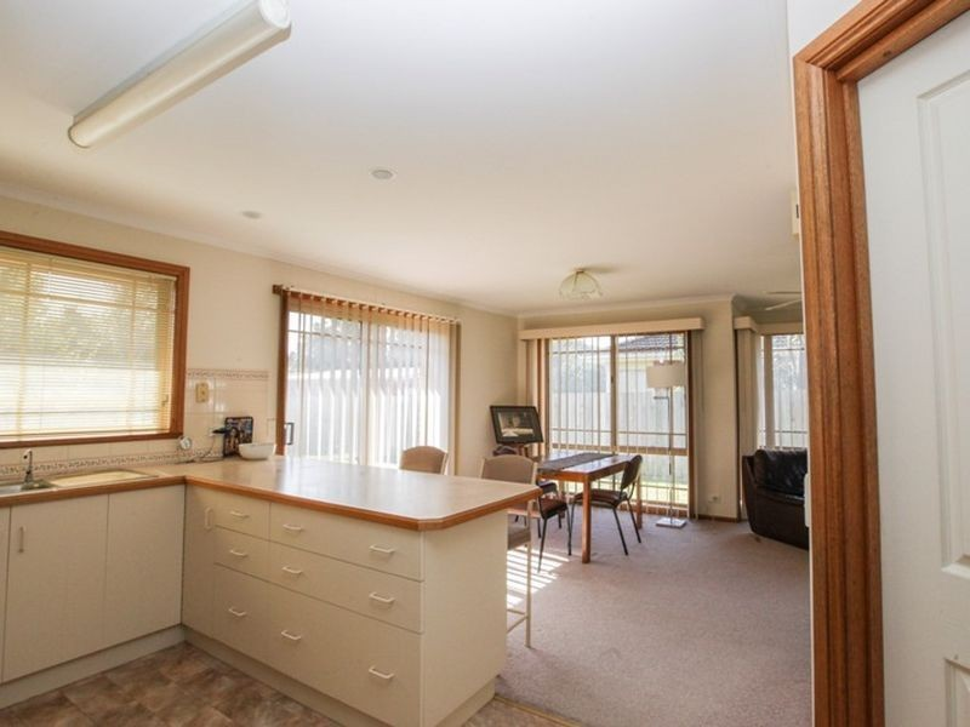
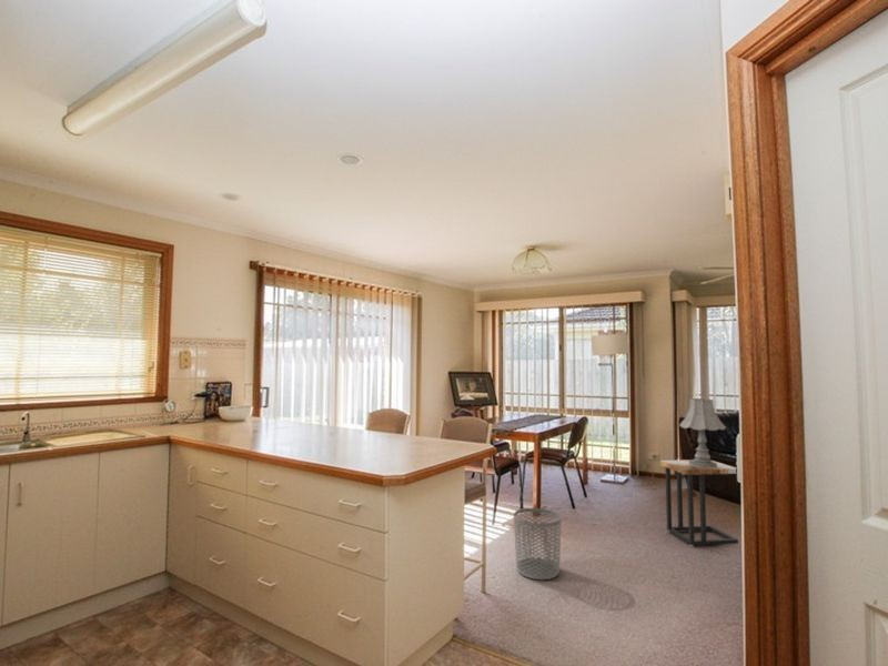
+ table lamp (702, 432)
+ waste bin (537, 543)
+ side table (699, 501)
